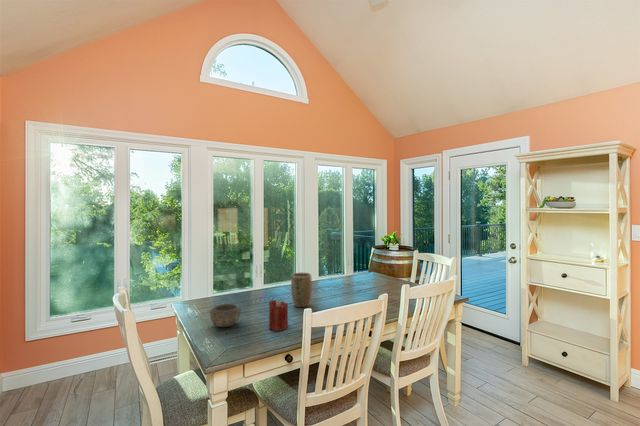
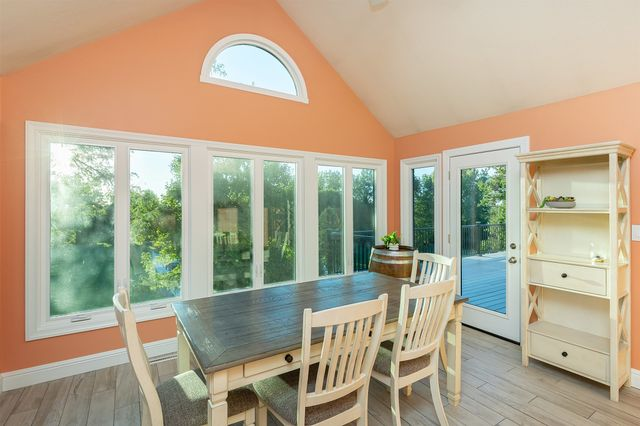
- bowl (225, 315)
- candle (278, 313)
- plant pot (301, 289)
